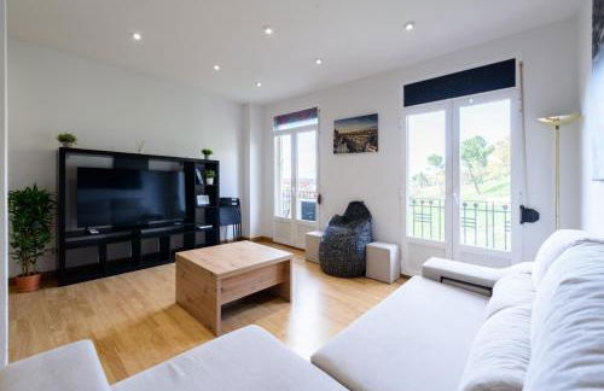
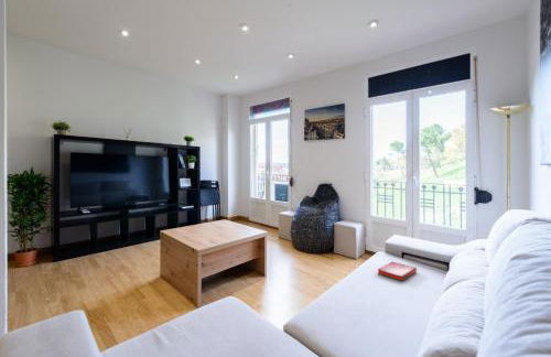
+ hardback book (397, 270)
